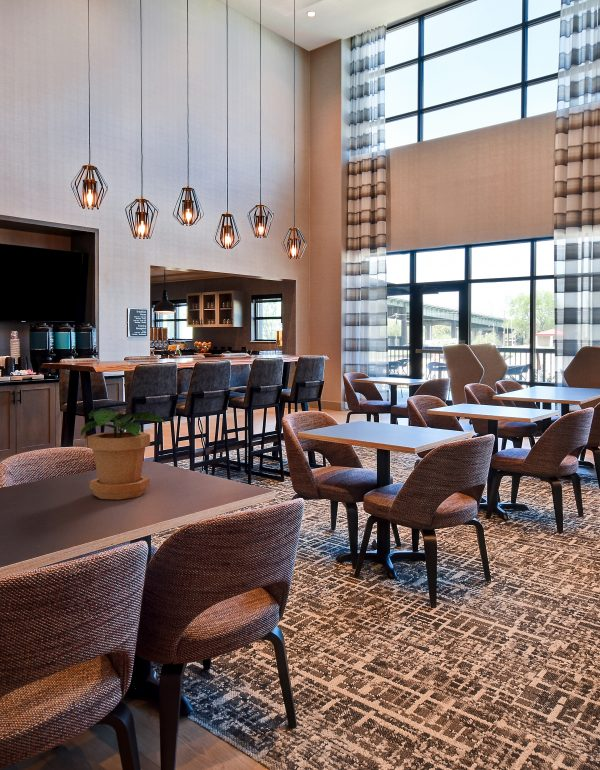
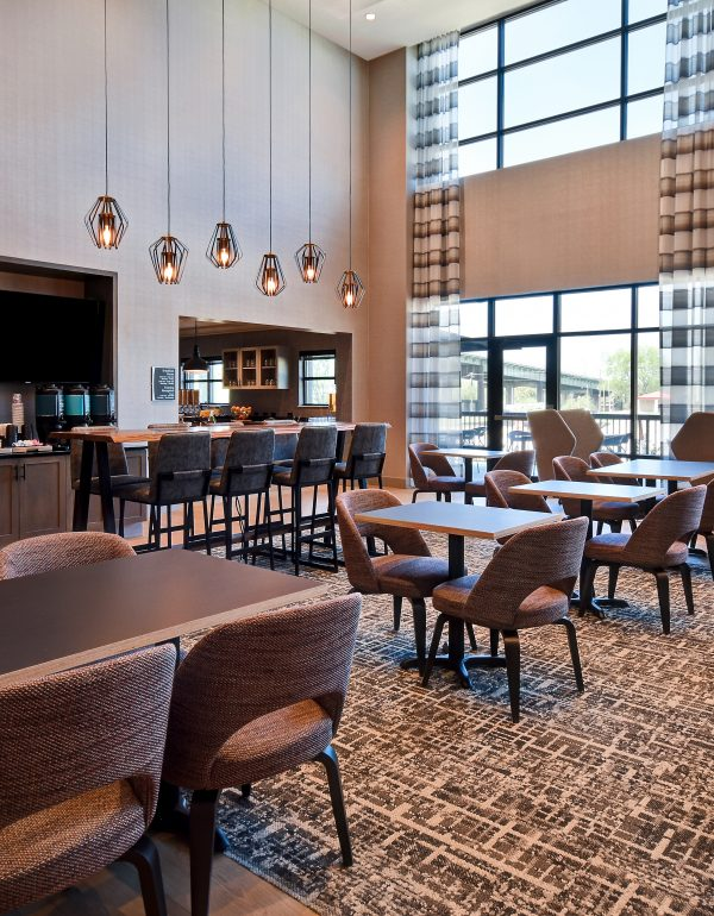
- potted plant (124, 449)
